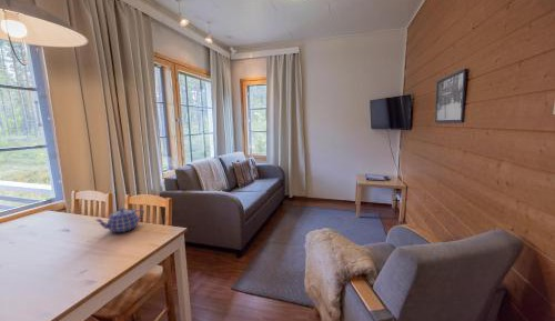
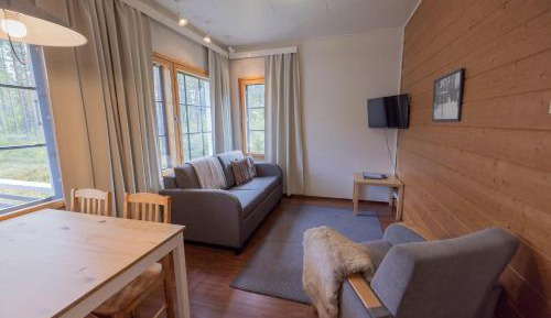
- teapot (121, 219)
